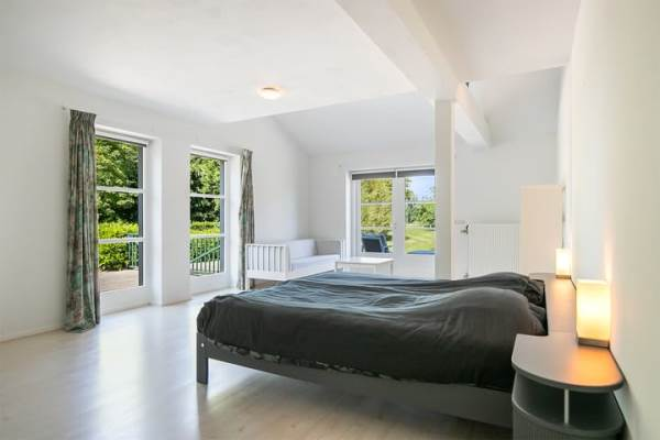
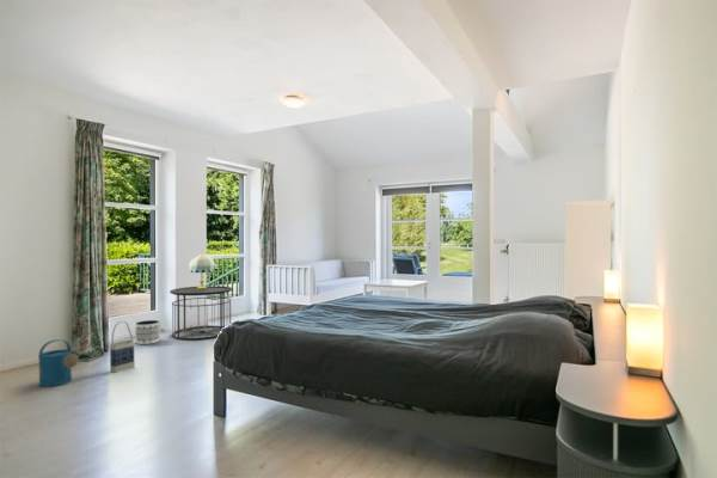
+ planter (147, 331)
+ watering can (60, 362)
+ table lamp (202, 270)
+ side table (204, 311)
+ bag (122, 345)
